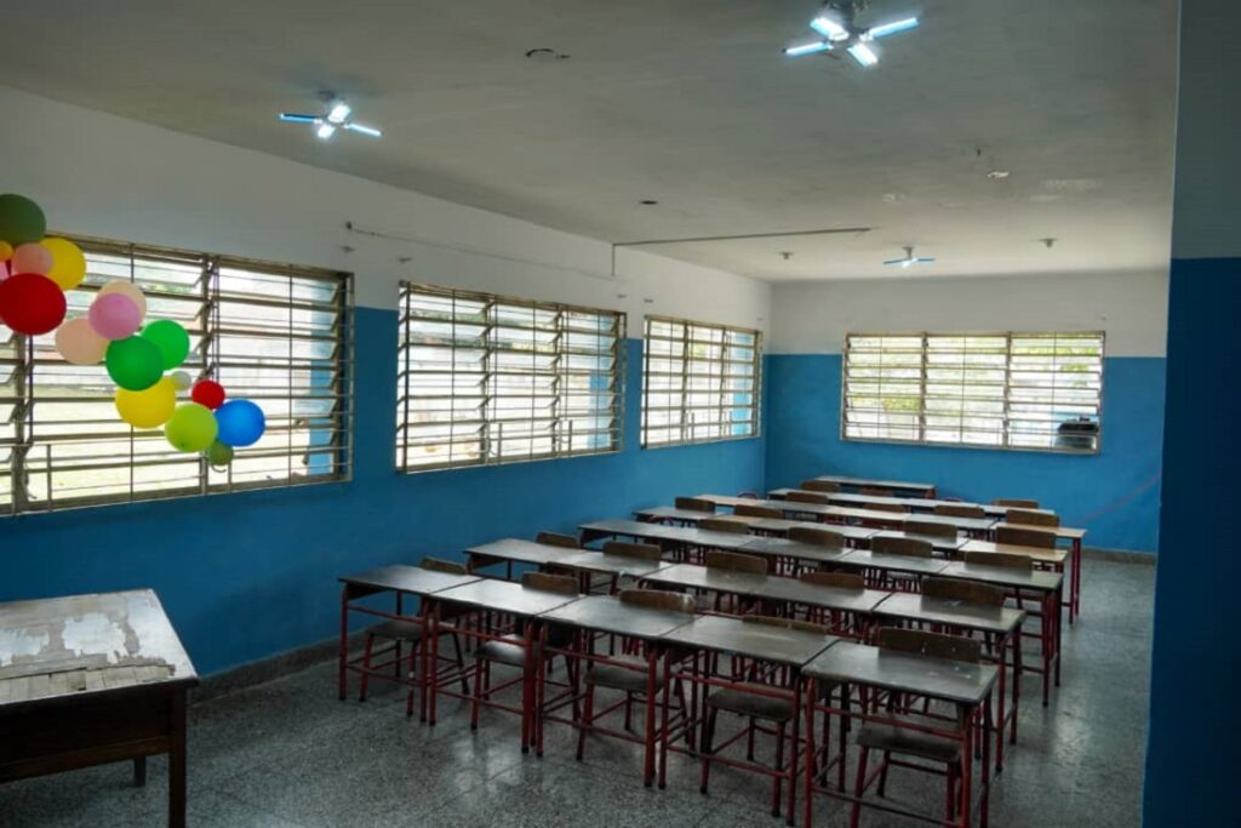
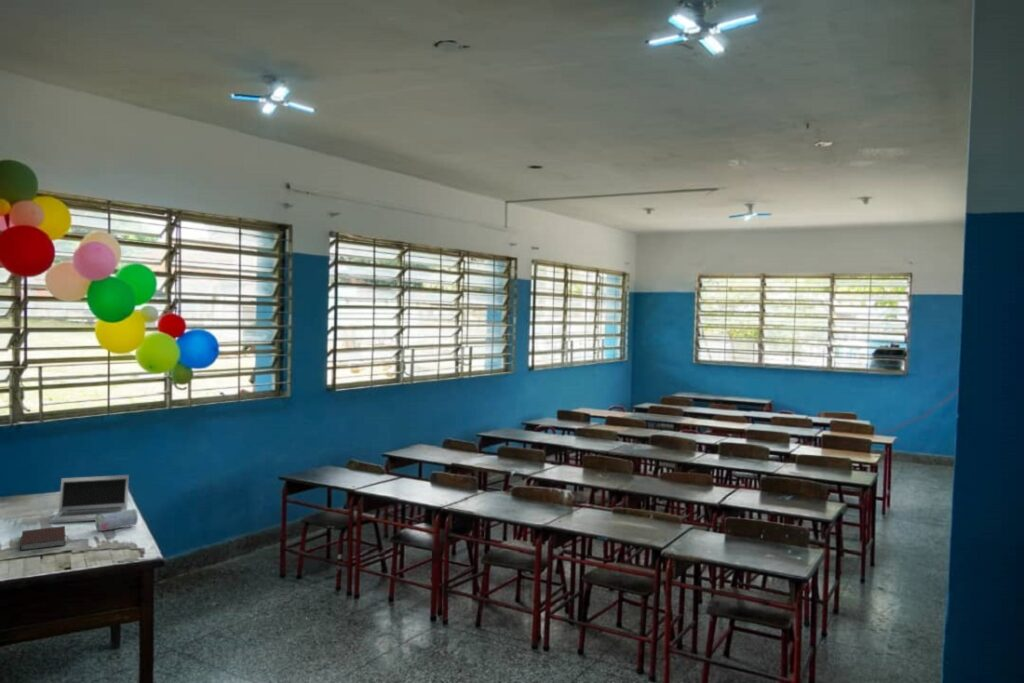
+ laptop (91, 498)
+ pencil case (116, 519)
+ notebook (43, 537)
